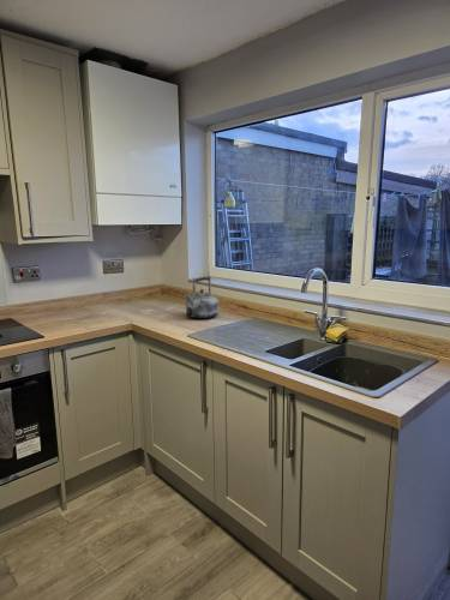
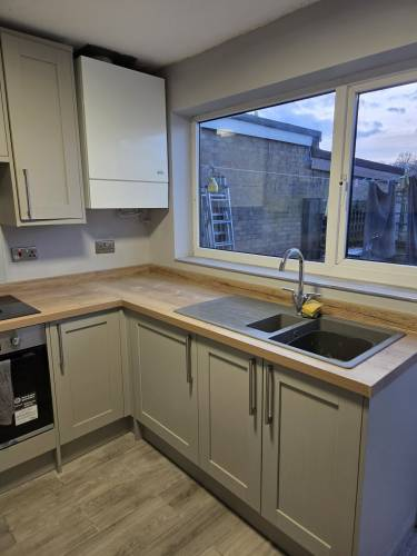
- kettle (199, 296)
